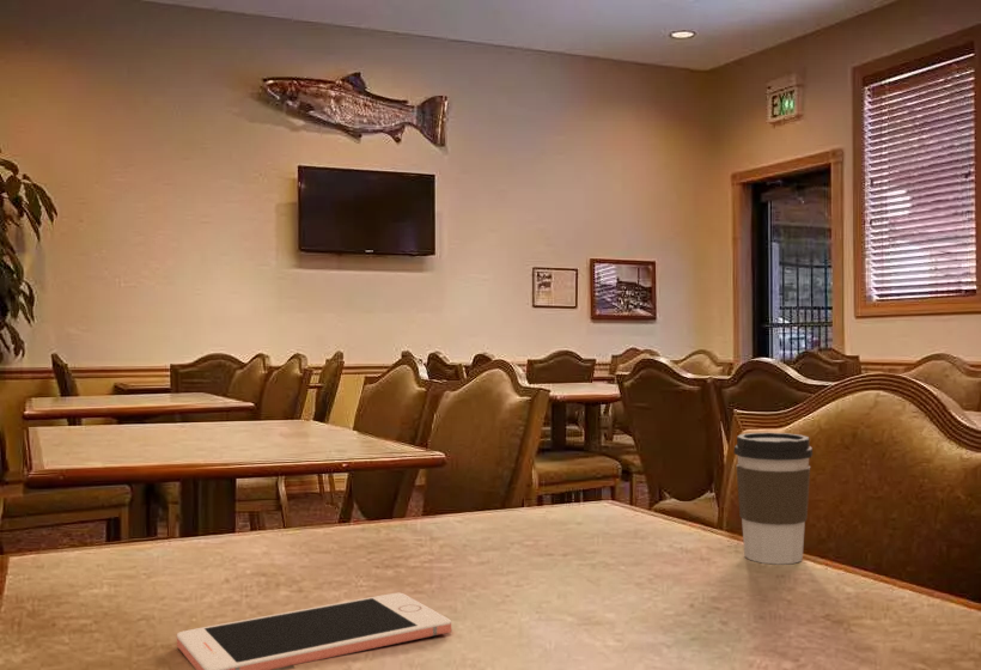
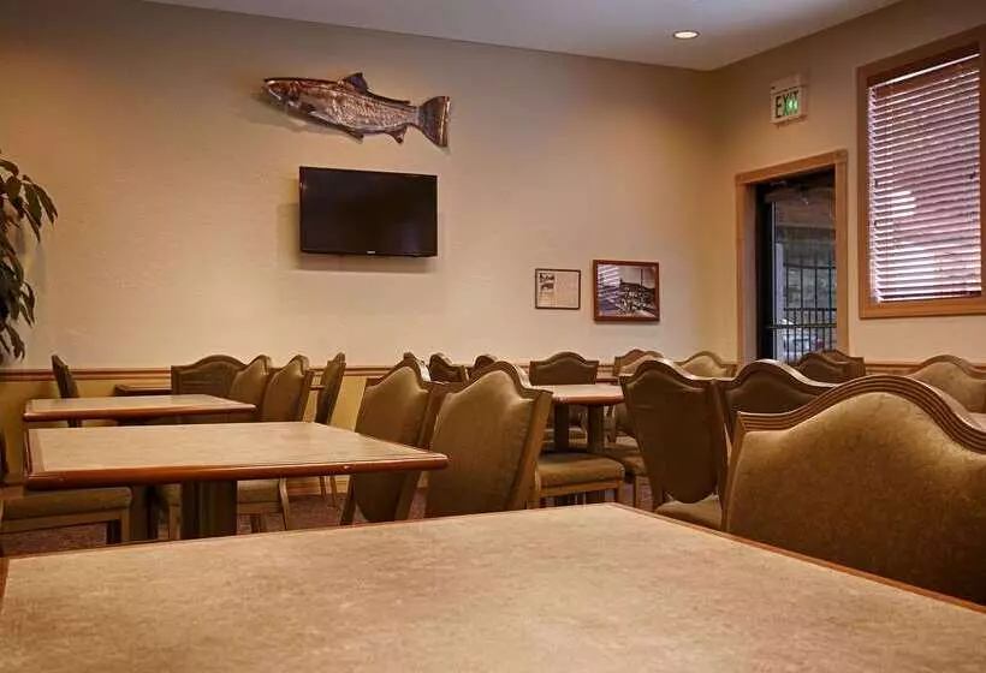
- cell phone (316, 632)
- coffee cup (773, 497)
